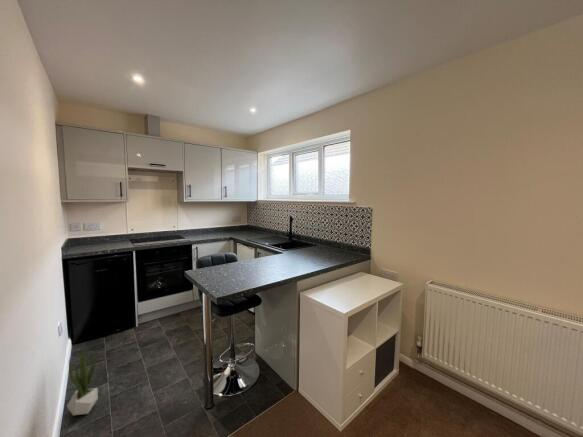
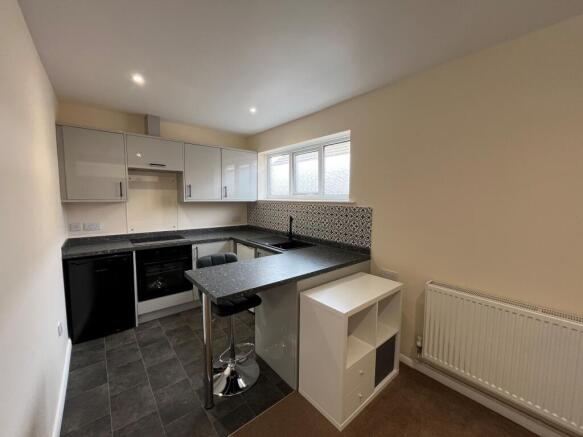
- potted plant (82, 381)
